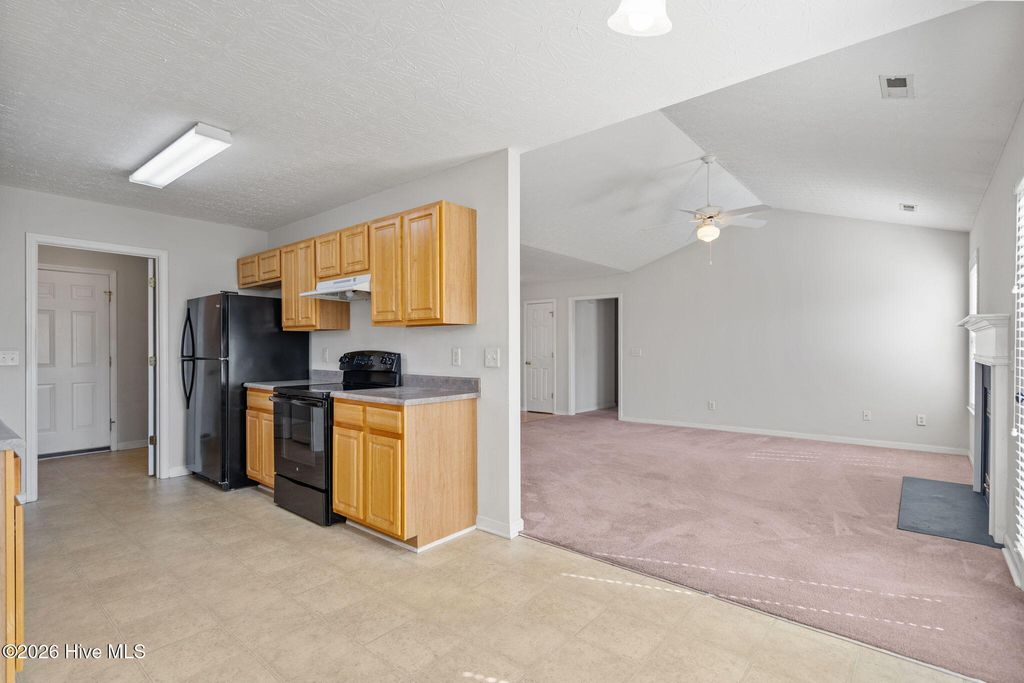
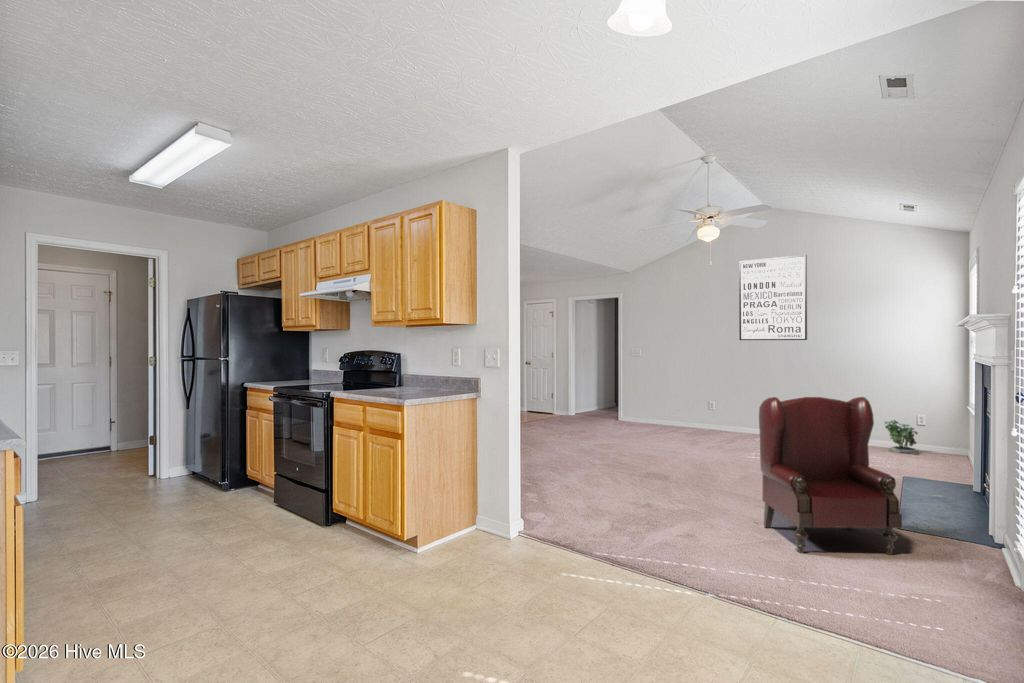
+ potted plant (901, 435)
+ armchair (826, 469)
+ wall art (771, 299)
